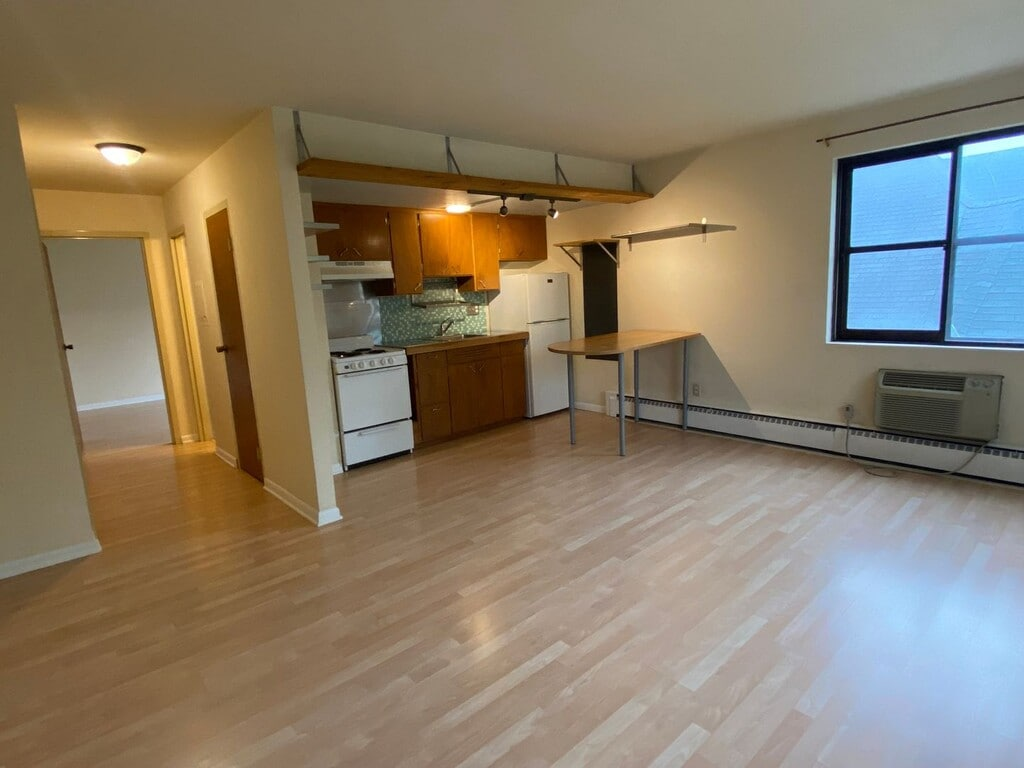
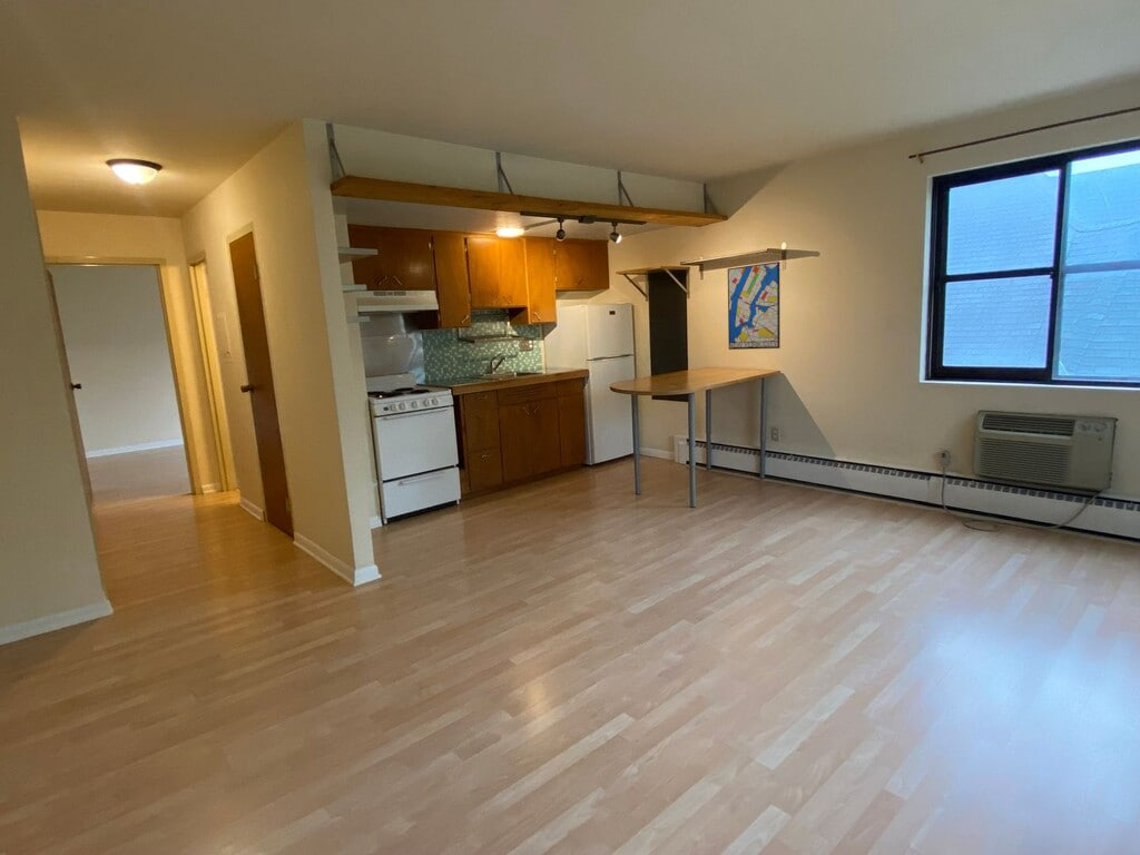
+ wall art (753, 307)
